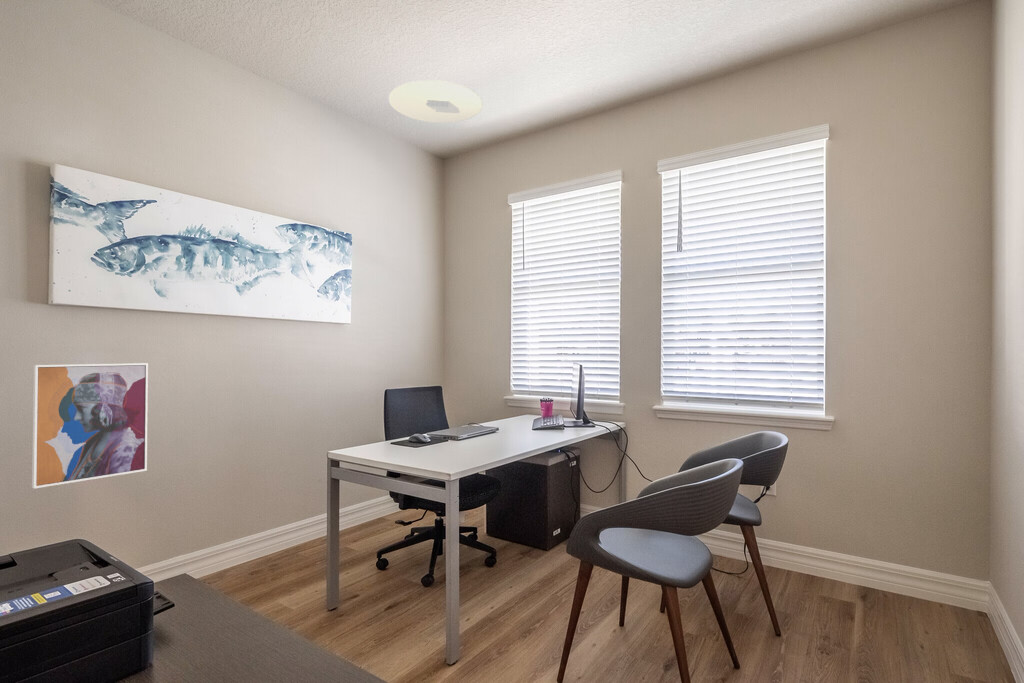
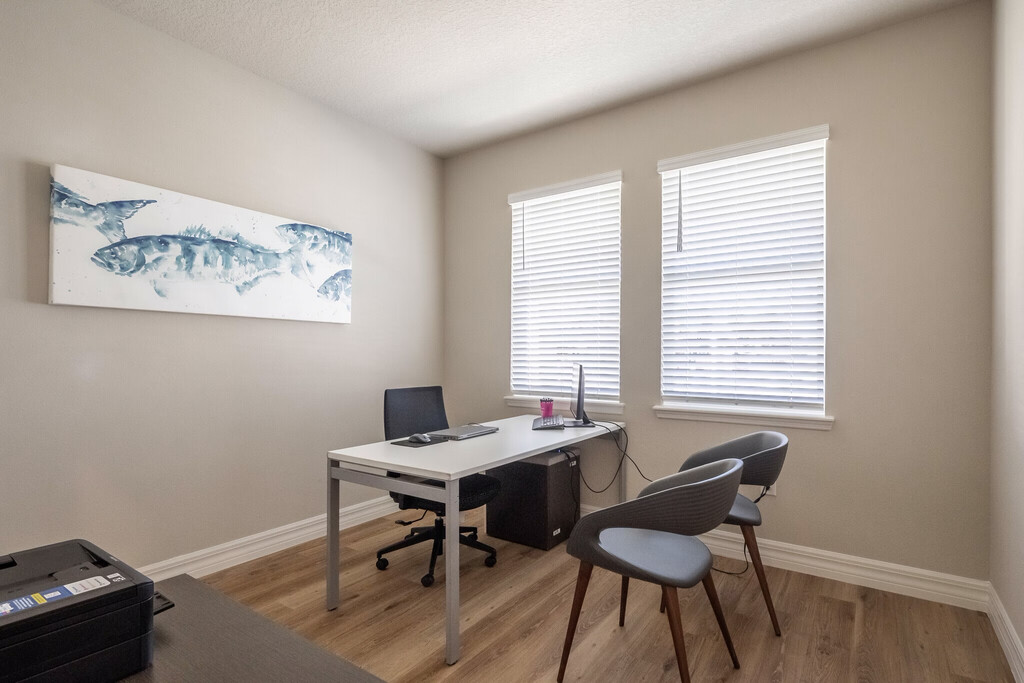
- wall art (93, 421)
- ceiling light (436, 99)
